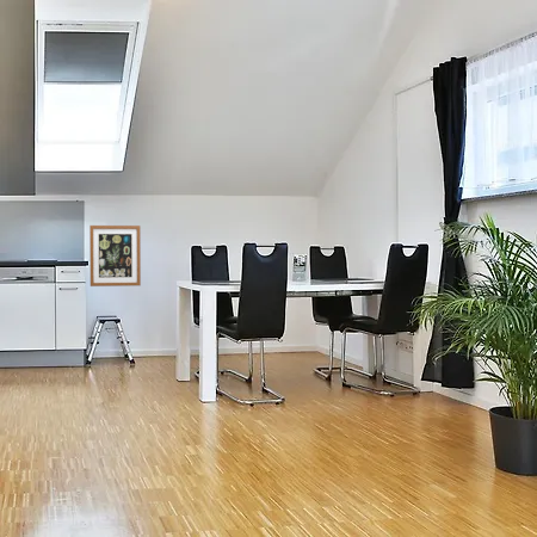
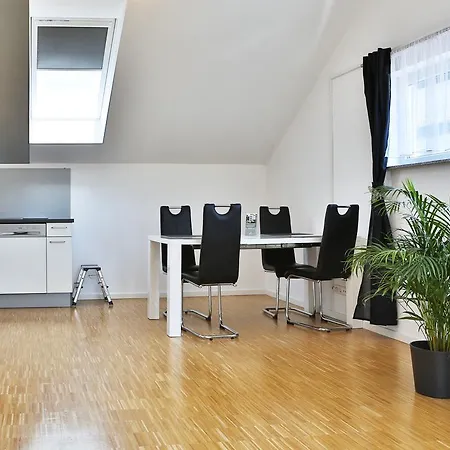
- wall art (115, 255)
